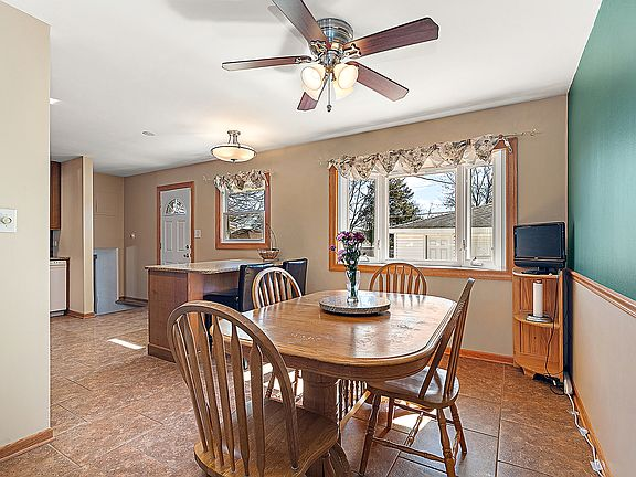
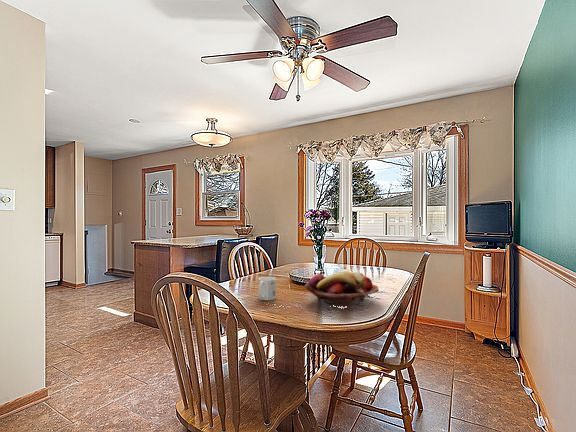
+ mug (265, 289)
+ fruit basket (342, 285)
